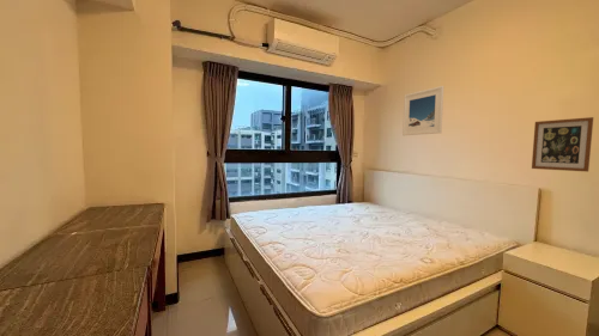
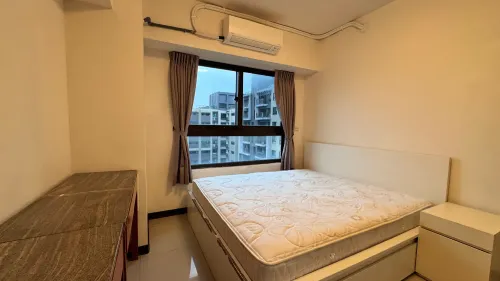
- wall art (559, 145)
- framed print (420, 112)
